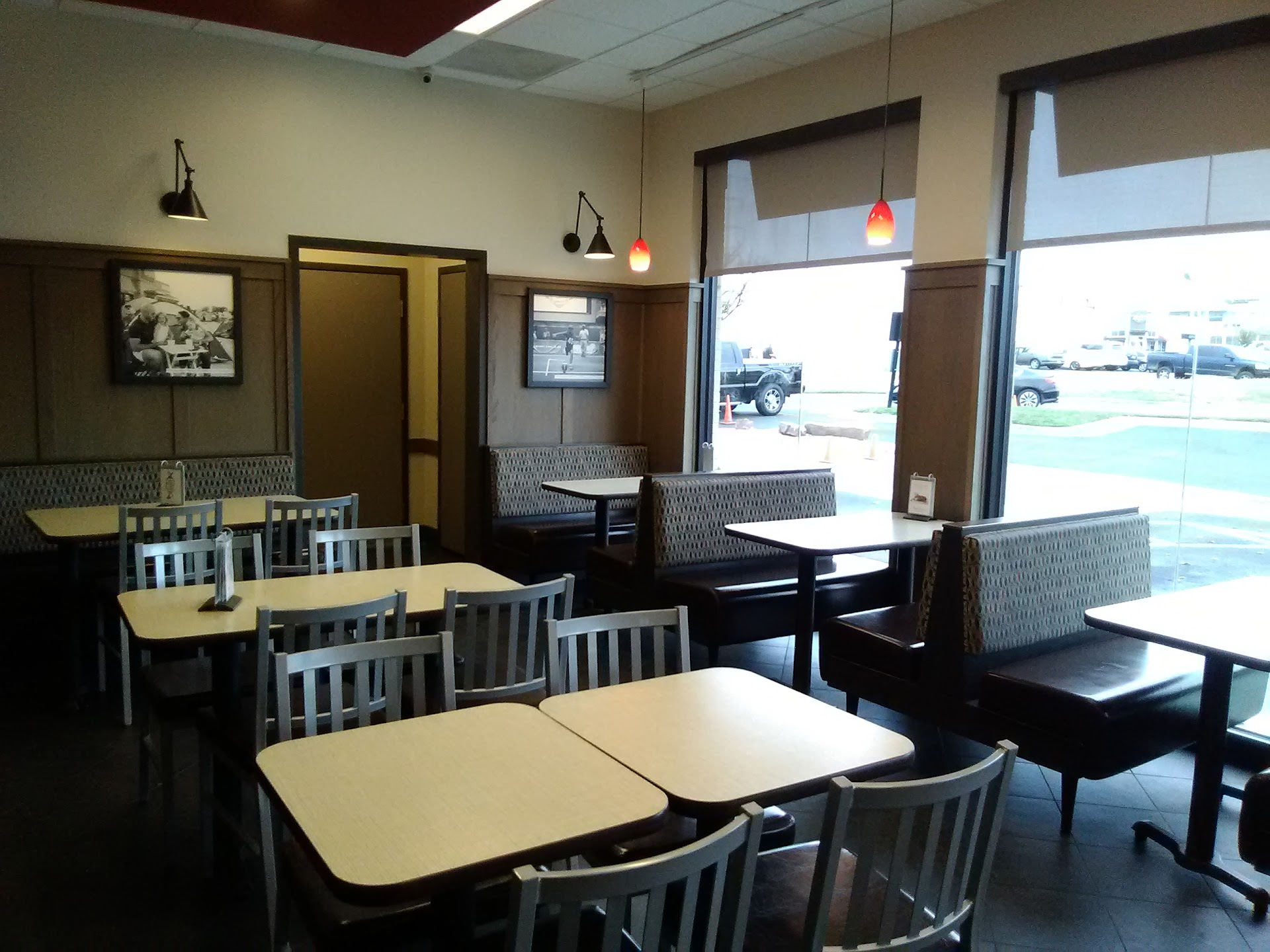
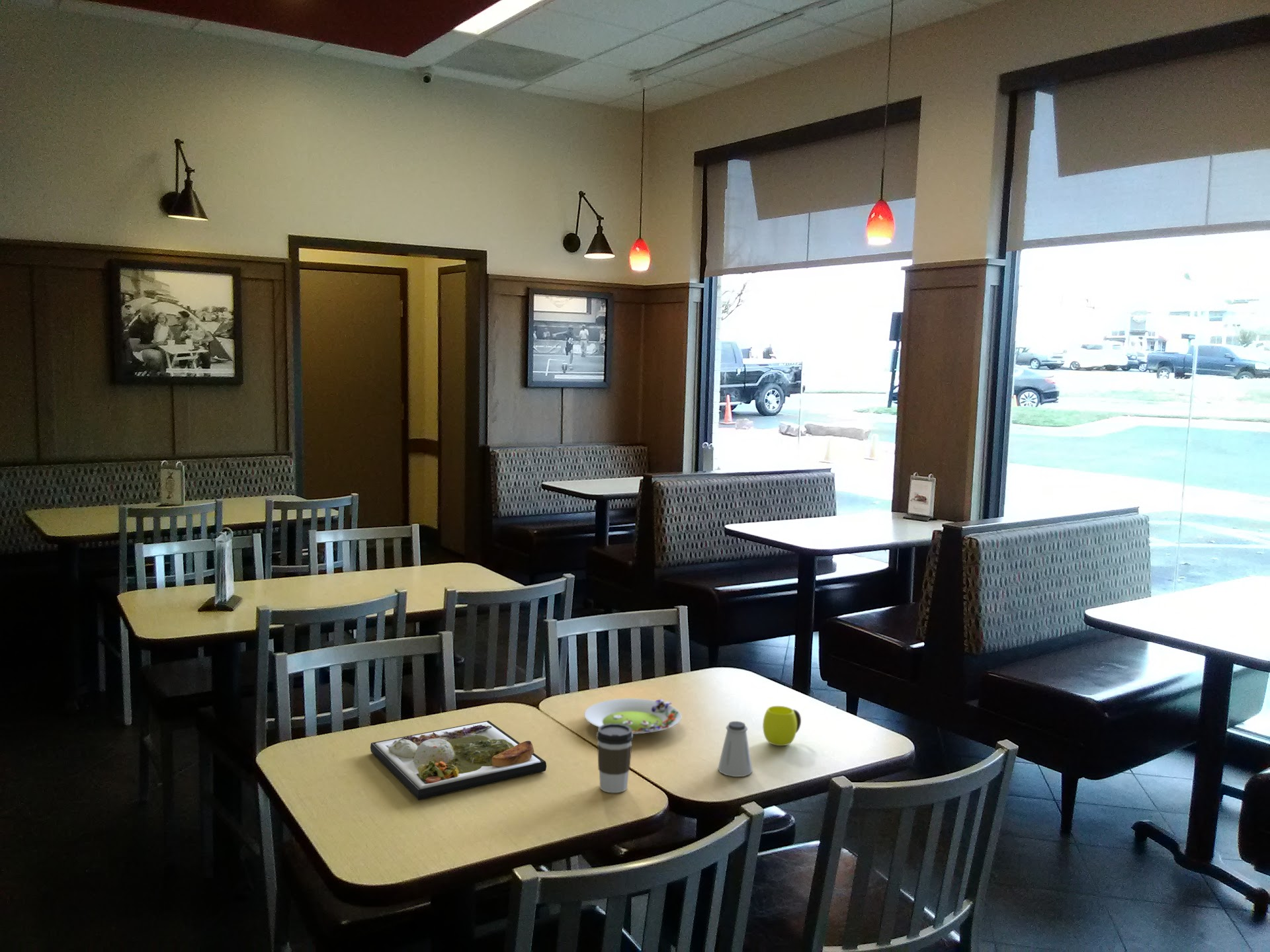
+ dinner plate (456, 750)
+ coffee cup (614, 758)
+ cup (783, 725)
+ saltshaker (736, 746)
+ salad plate (632, 717)
